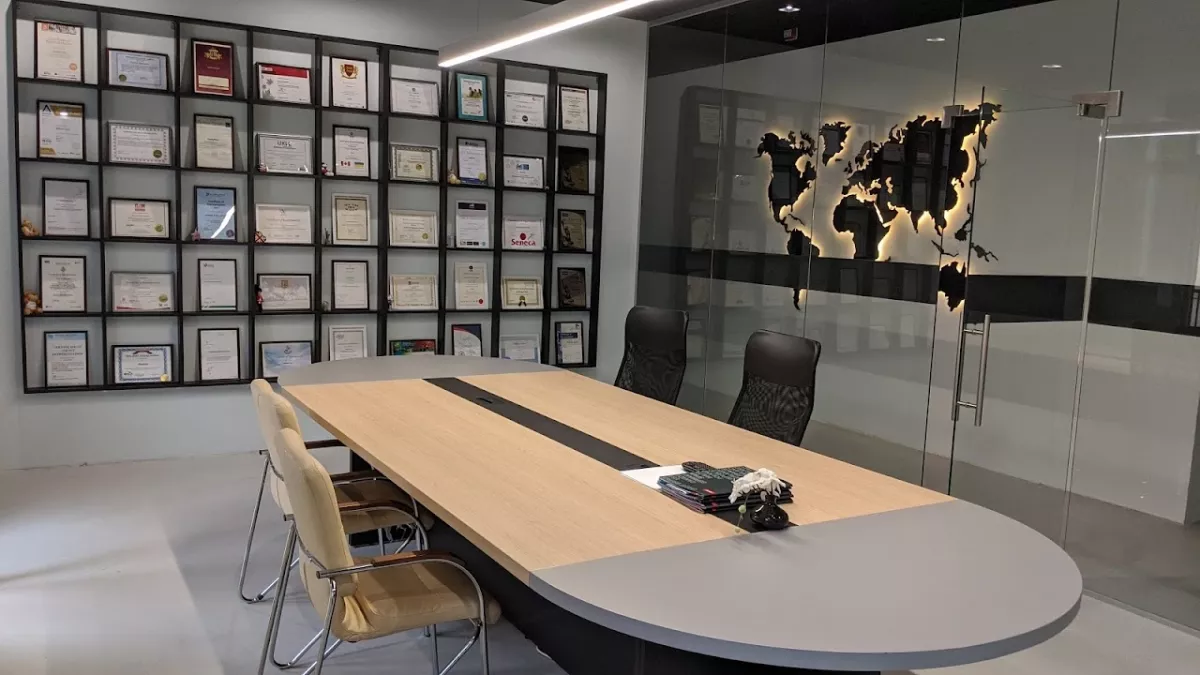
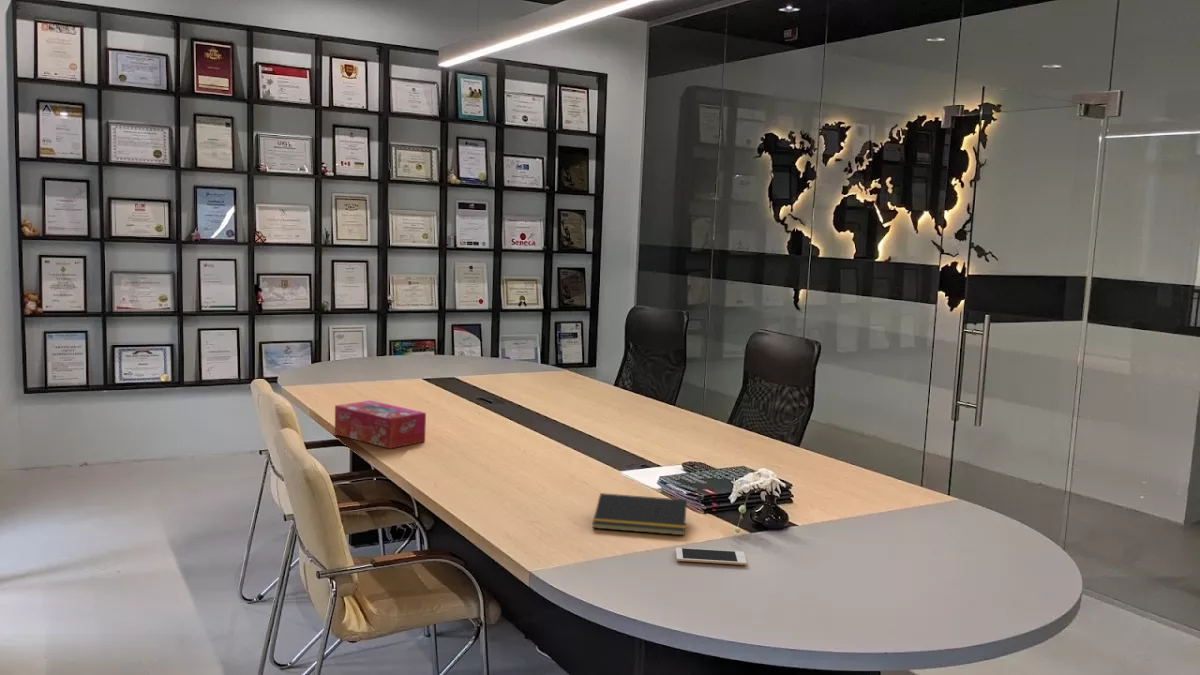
+ cell phone (710, 556)
+ tissue box (379, 423)
+ notepad (640, 513)
